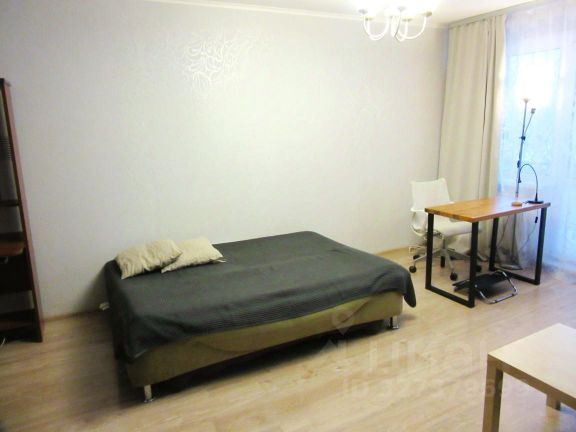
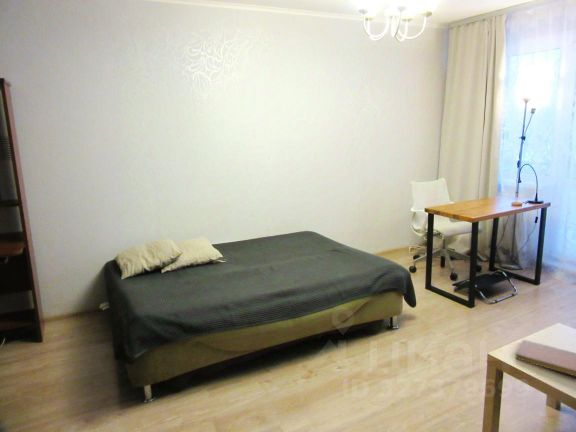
+ notebook (550, 357)
